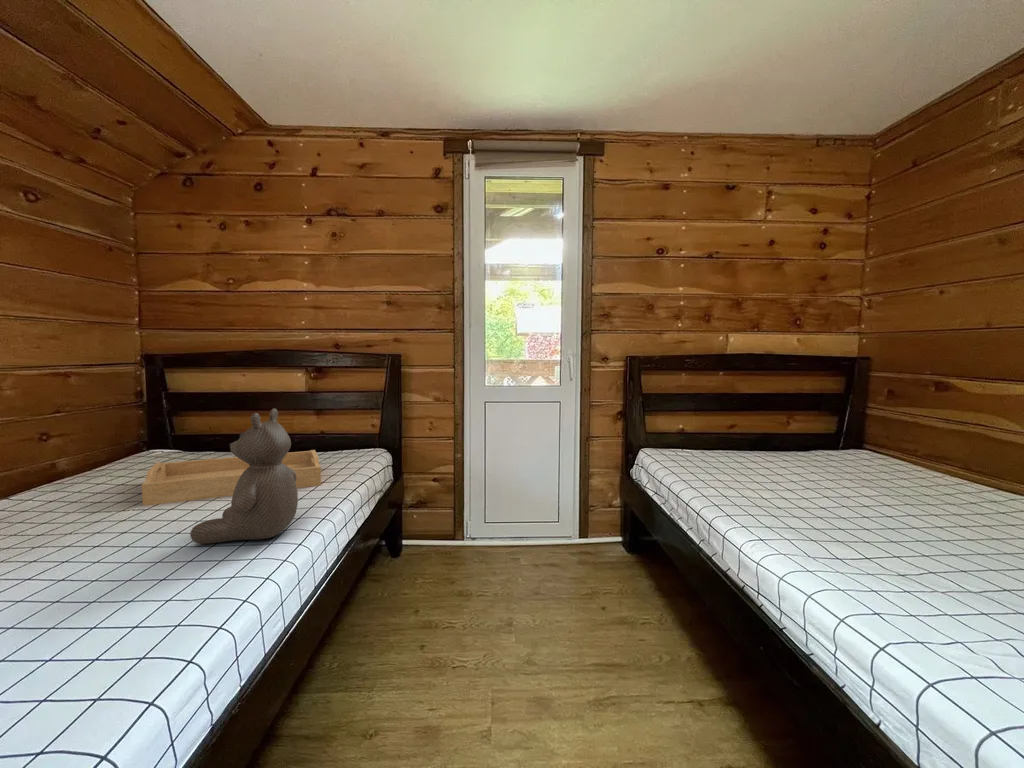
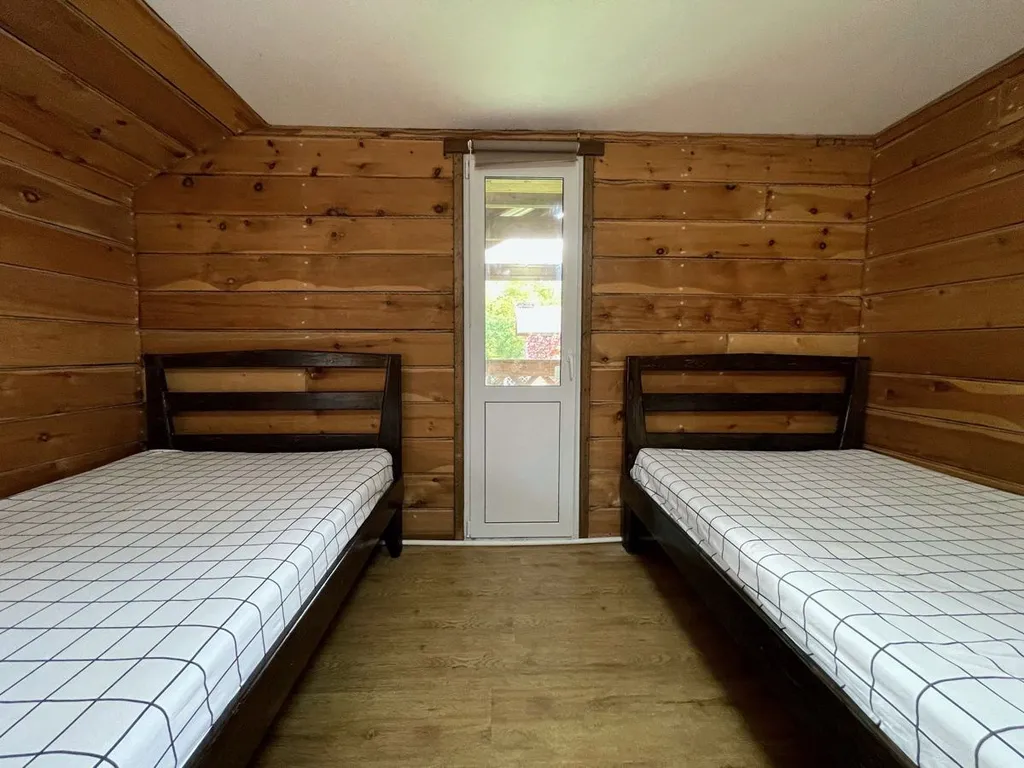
- teddy bear (247, 473)
- serving tray (240, 471)
